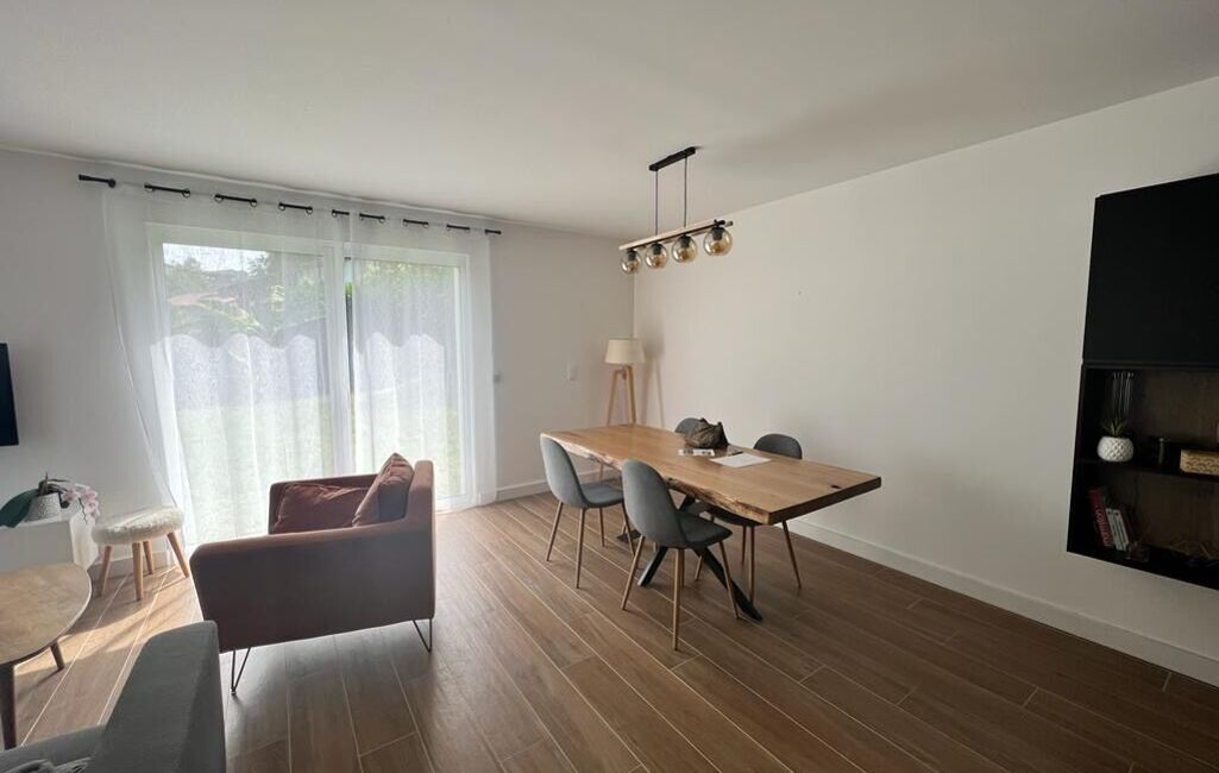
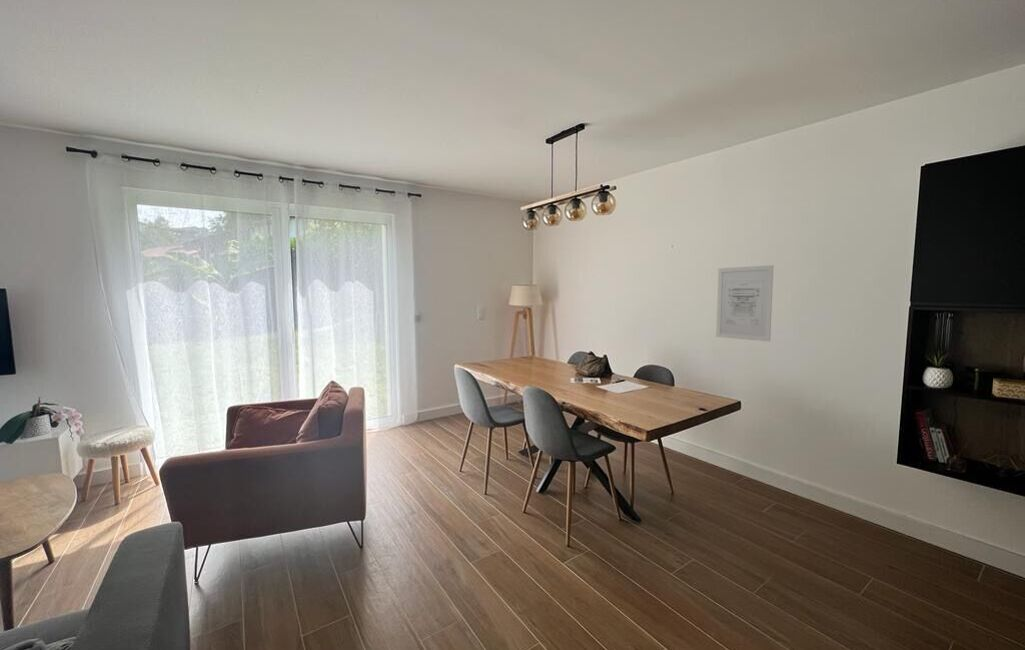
+ wall art (743, 303)
